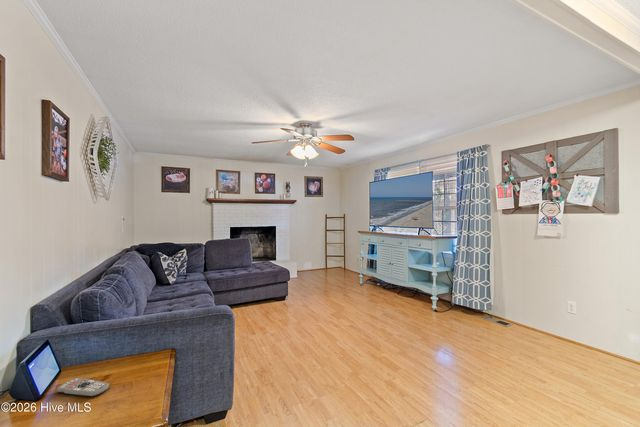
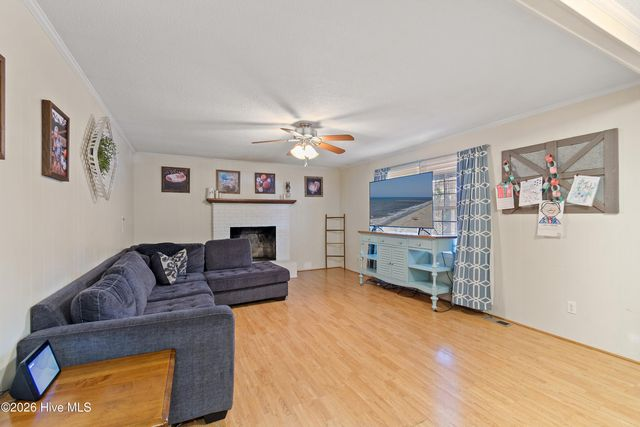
- remote control (84, 387)
